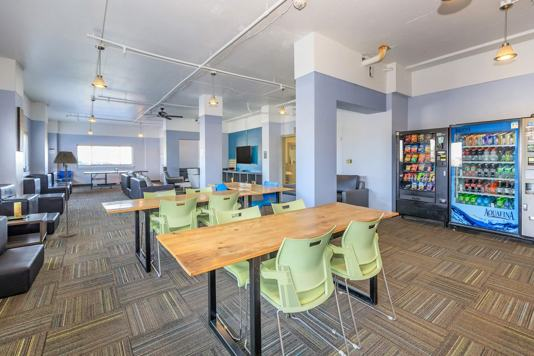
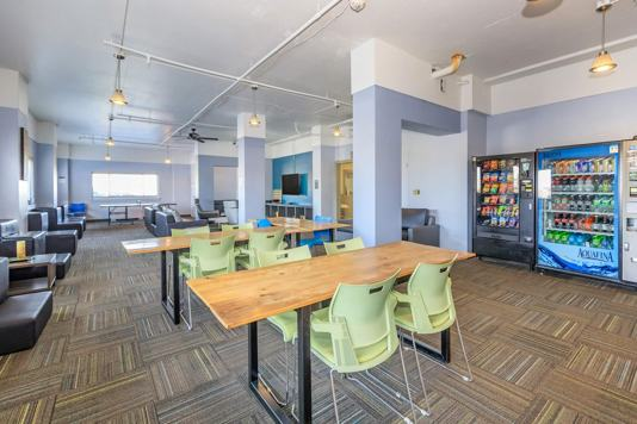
- floor lamp (66, 193)
